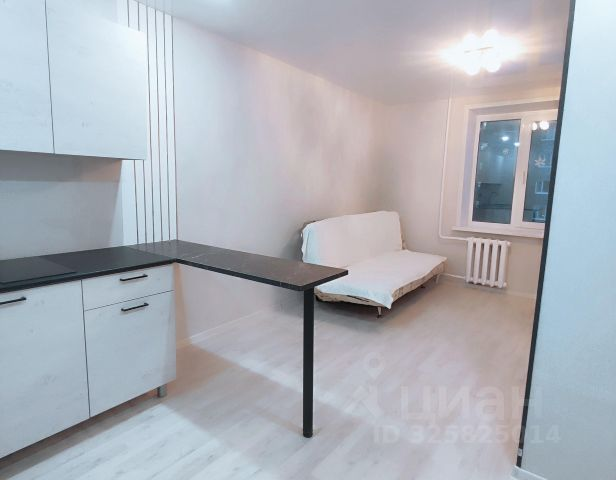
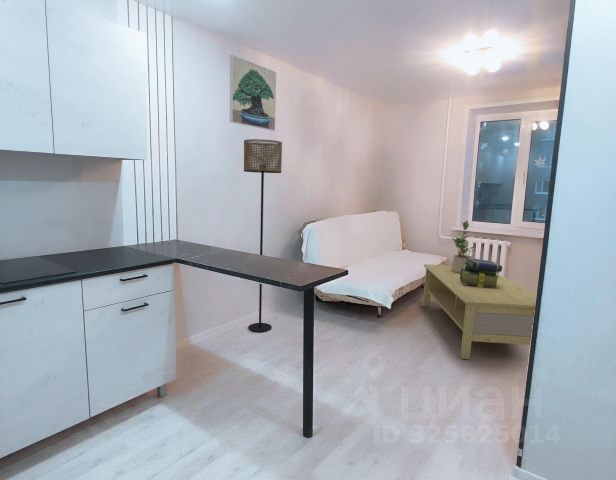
+ floor lamp (261, 238)
+ potted plant (463, 246)
+ stack of books (480, 271)
+ coffee table (475, 305)
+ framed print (254, 95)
